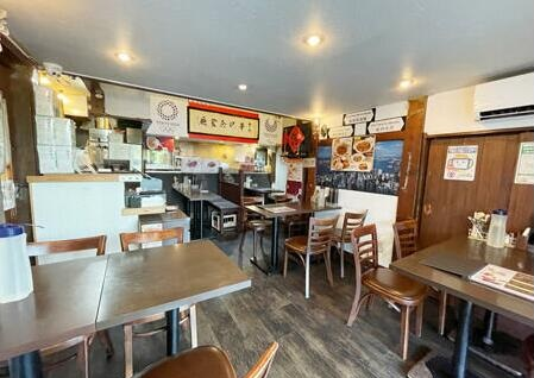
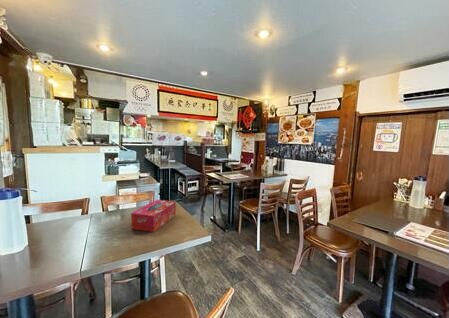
+ tissue box (155, 213)
